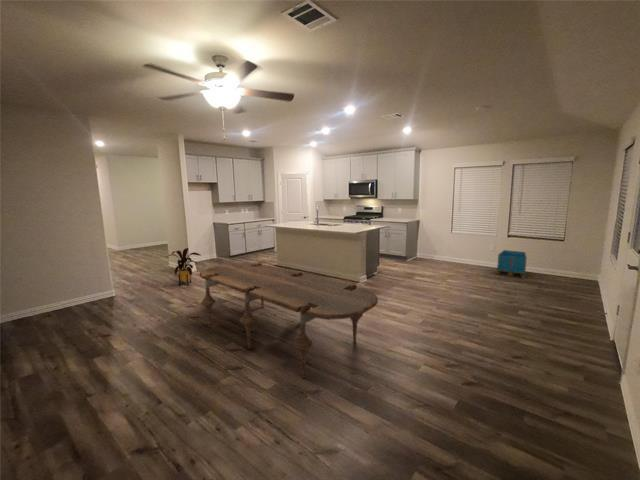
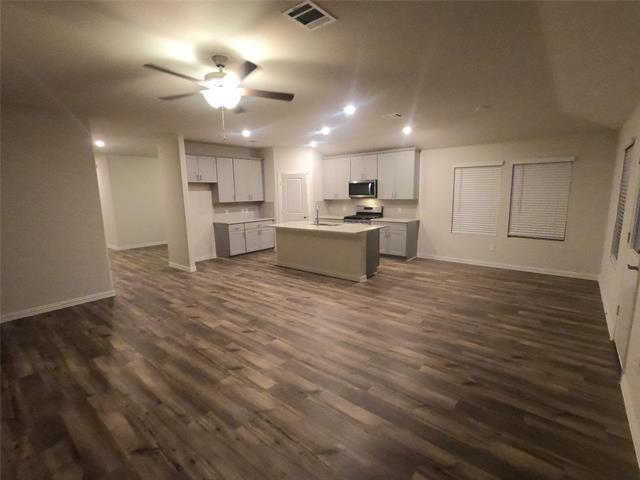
- house plant (182, 267)
- dining table (278, 305)
- storage bin (513, 263)
